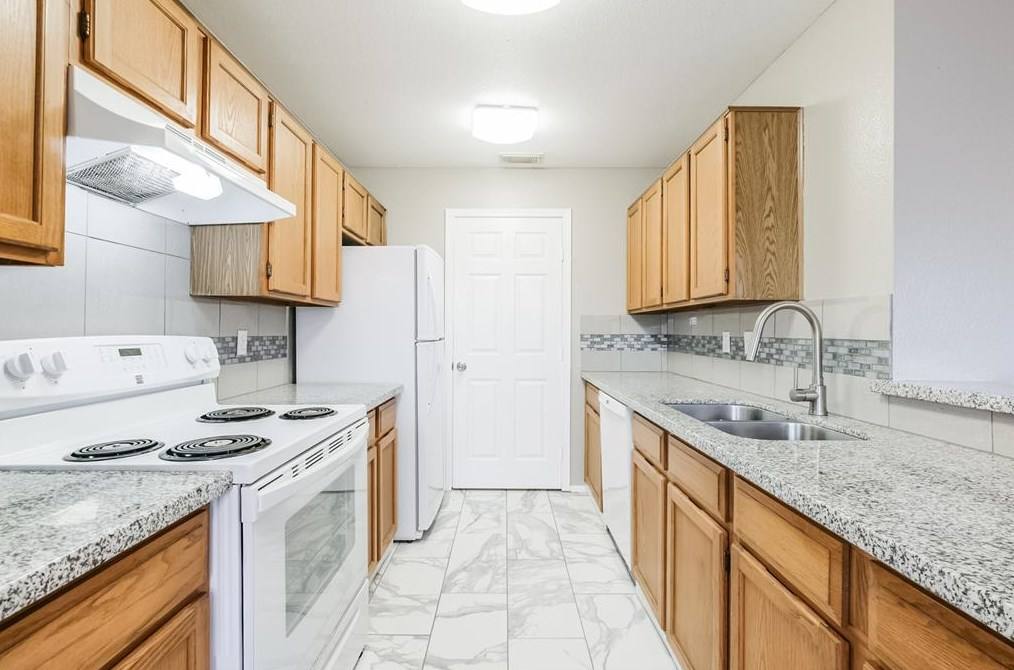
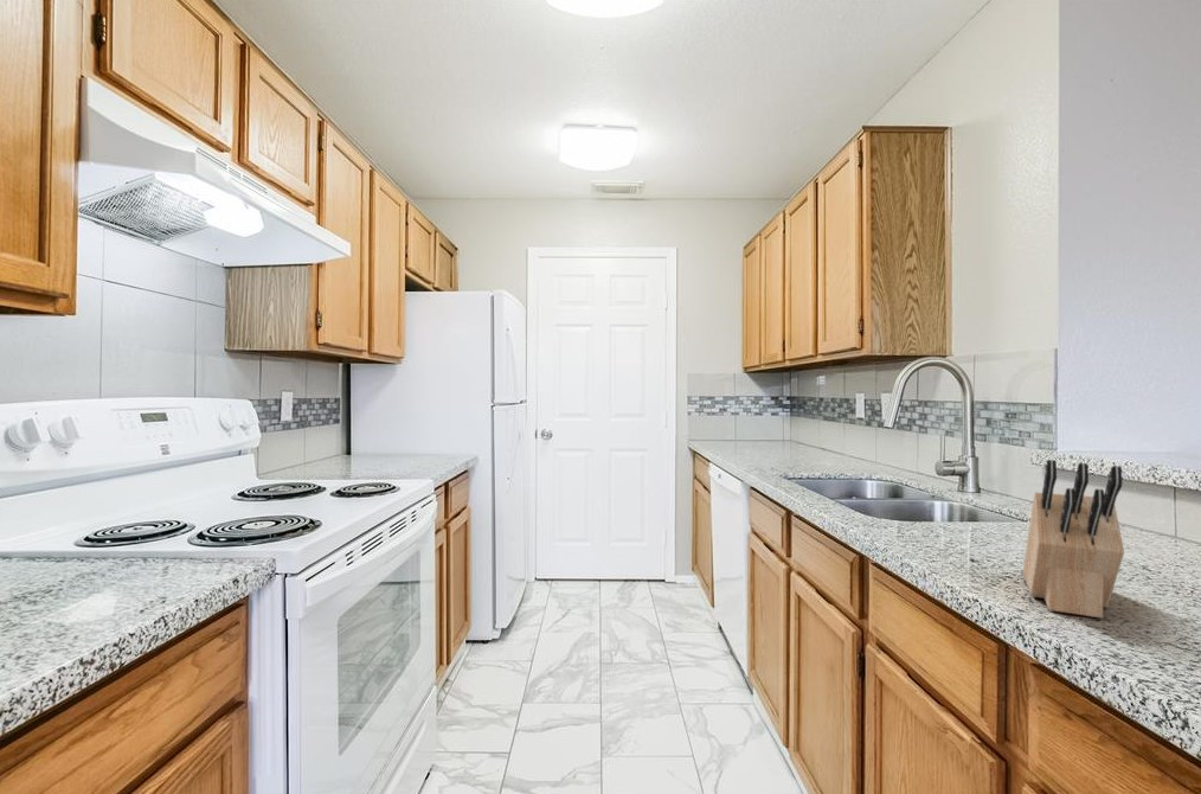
+ knife block (1068, 529)
